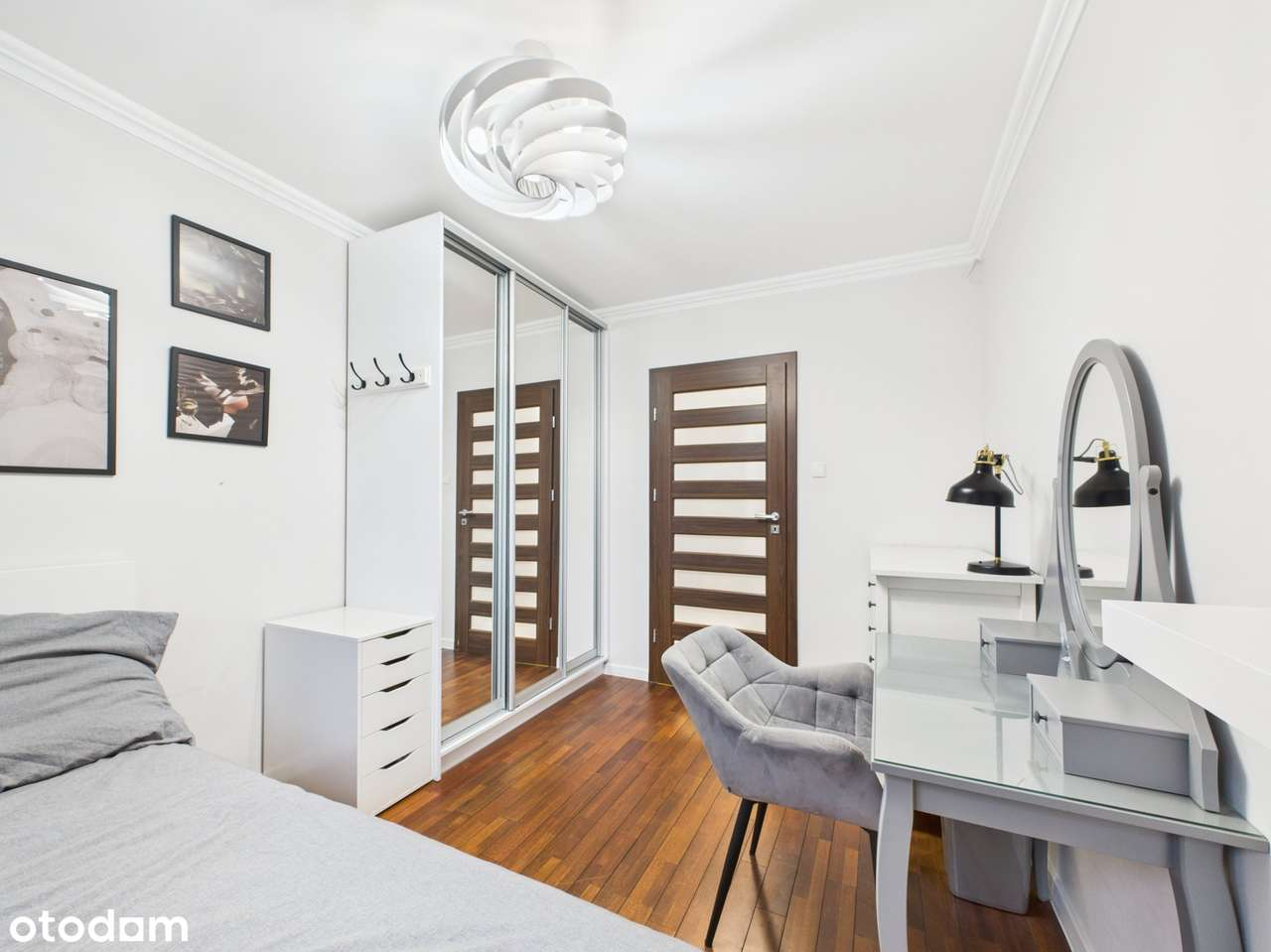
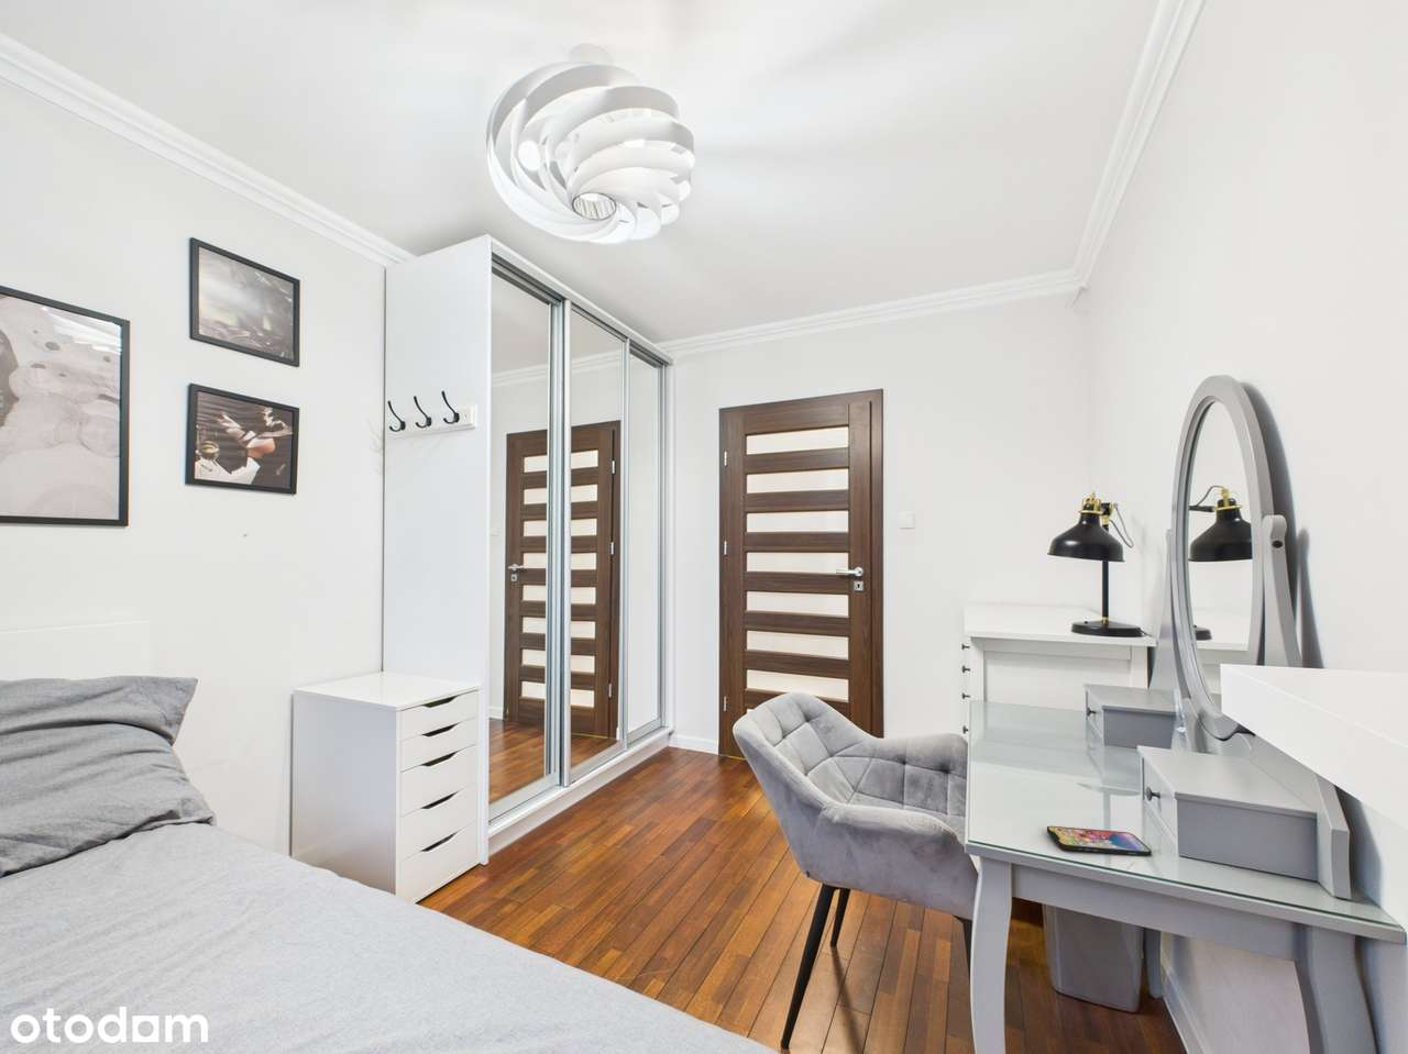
+ smartphone (1097, 840)
